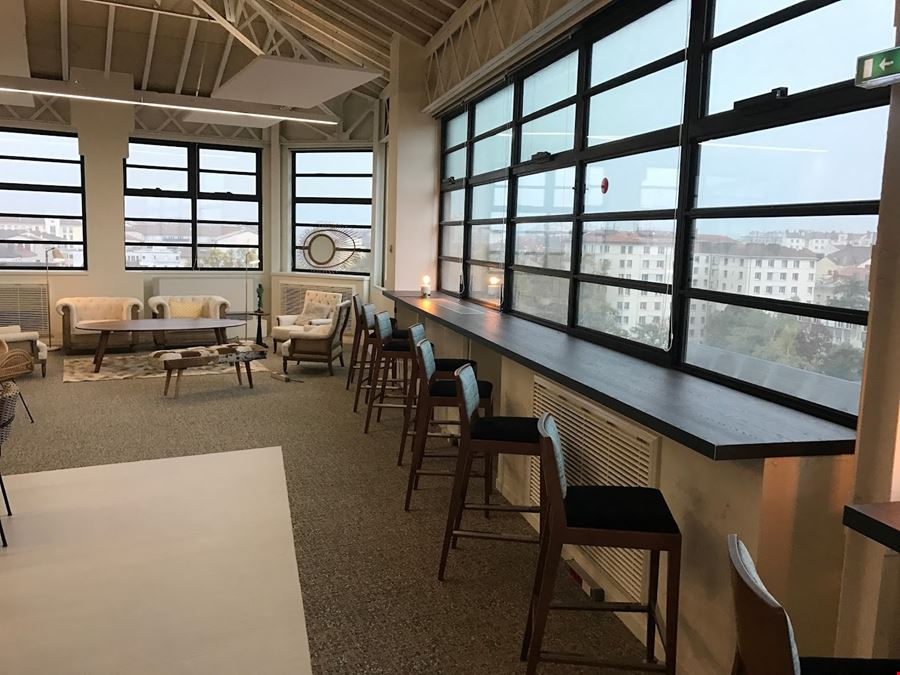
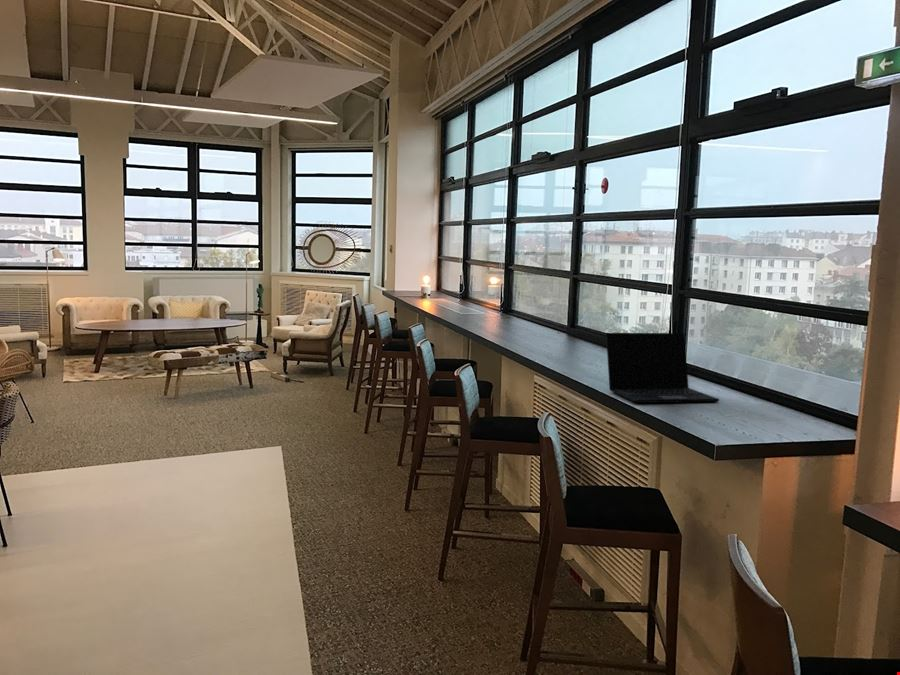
+ laptop (660, 366)
